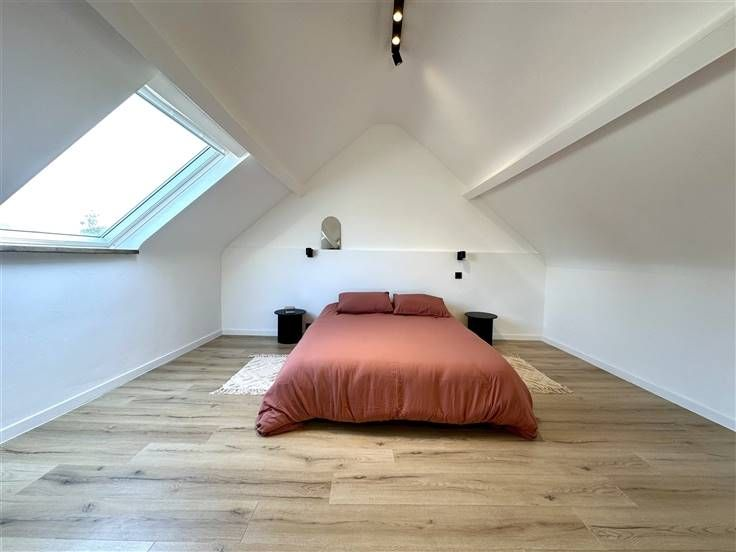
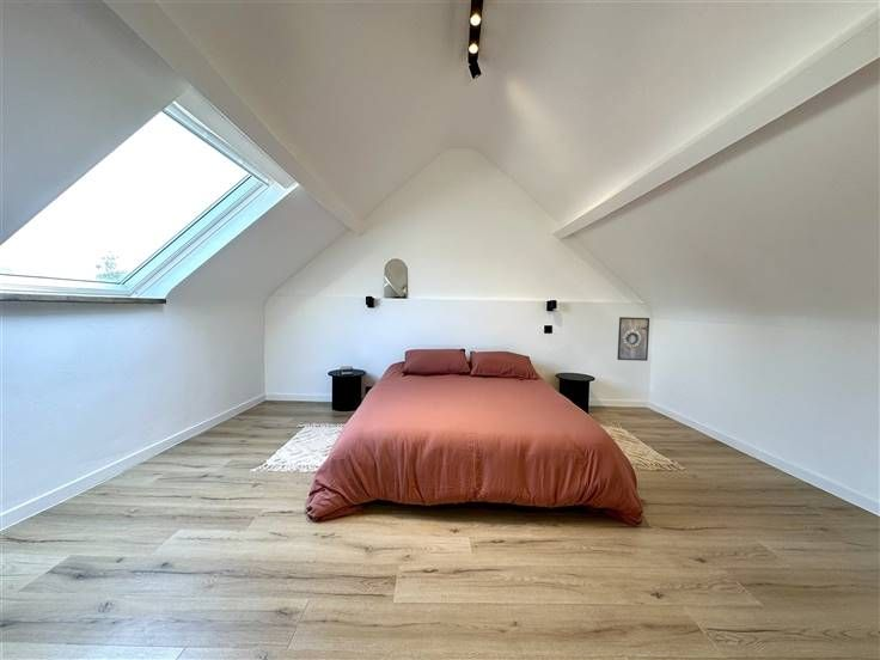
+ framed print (632, 338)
